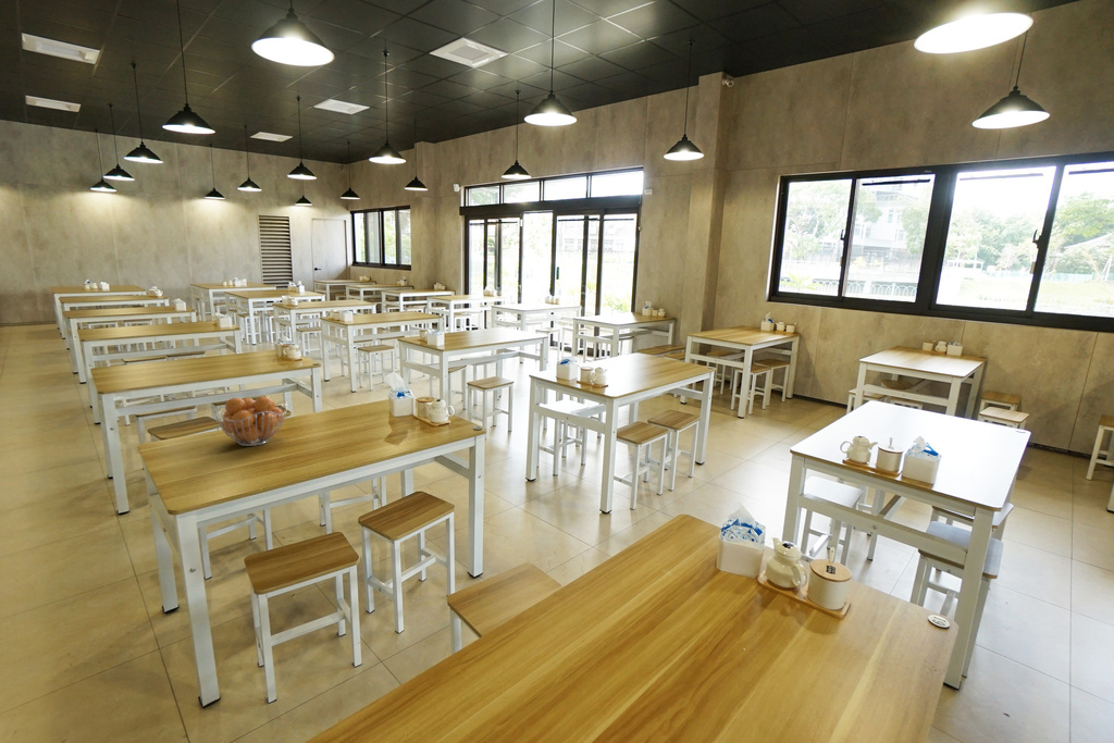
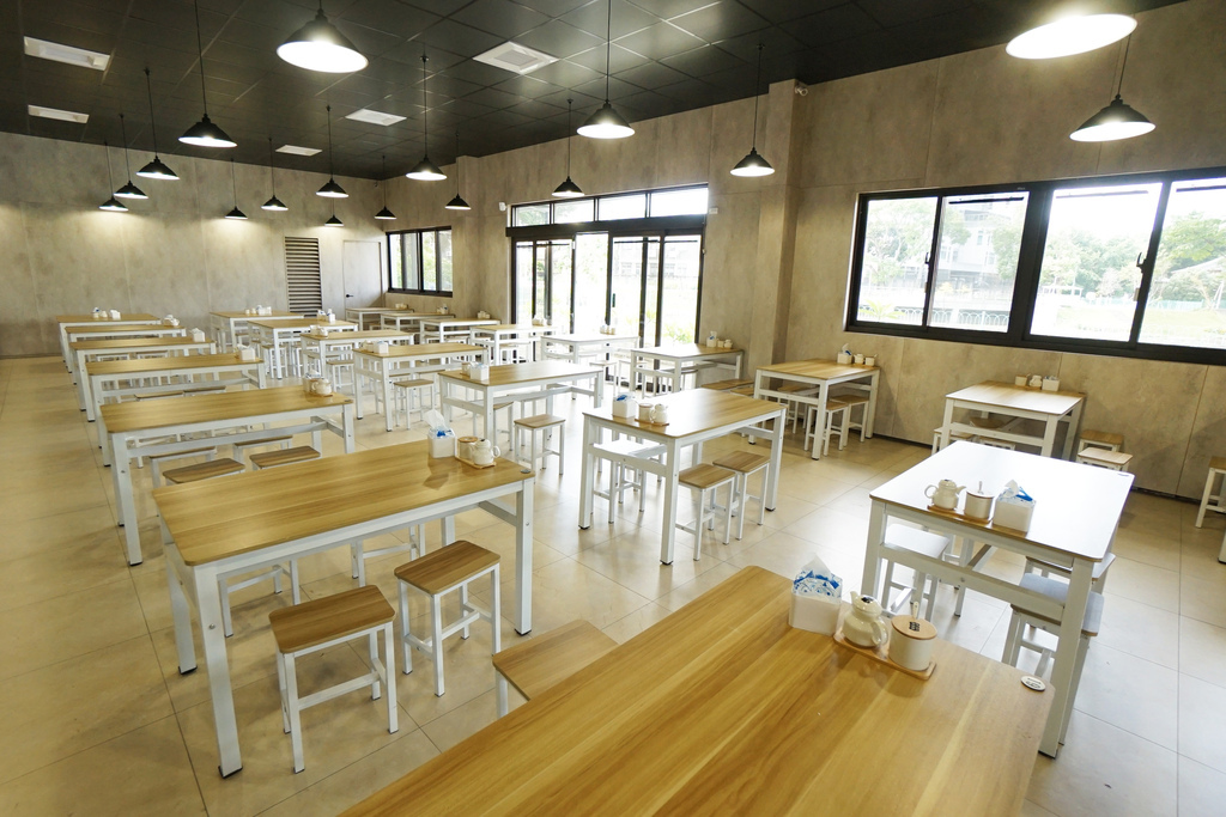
- fruit basket (252, 419)
